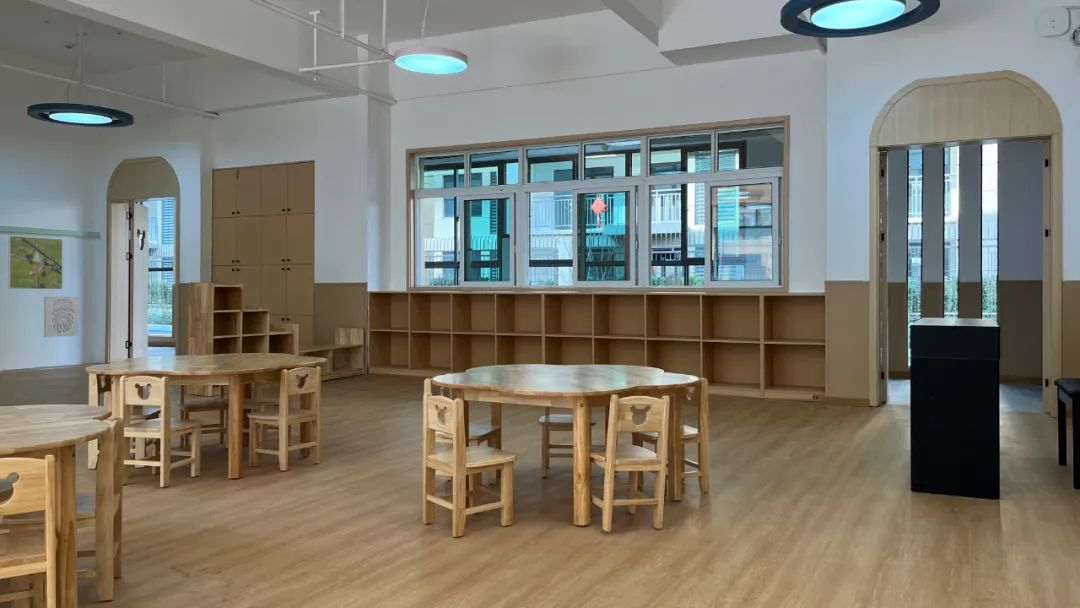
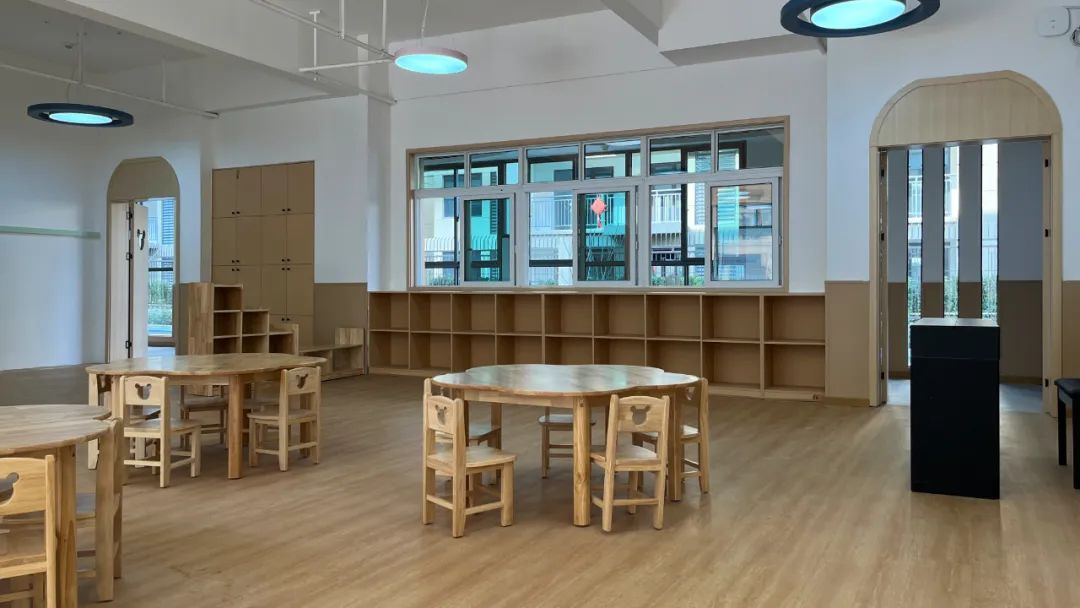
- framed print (36, 263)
- wall art (61, 316)
